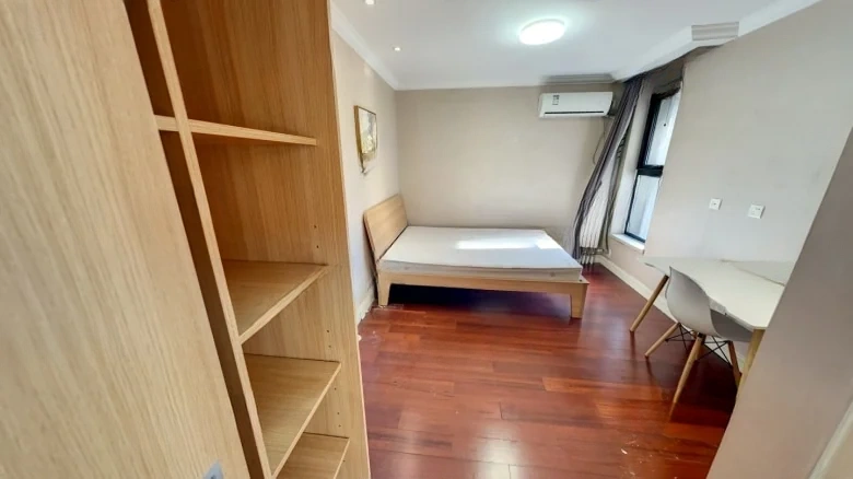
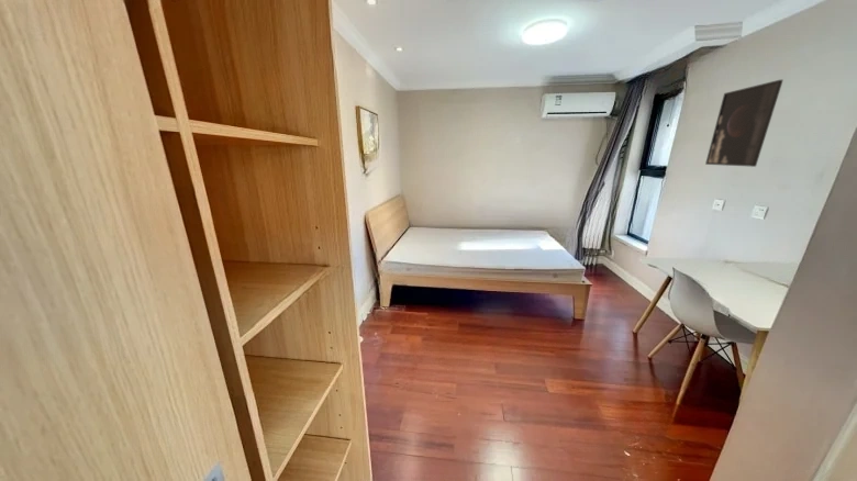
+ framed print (738, 127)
